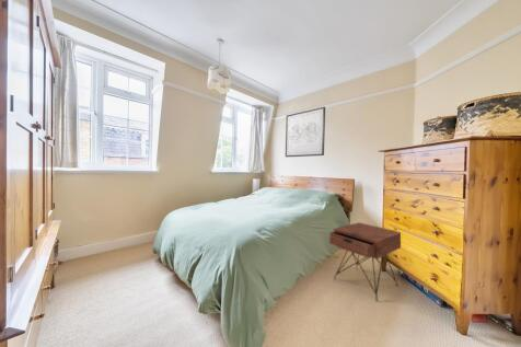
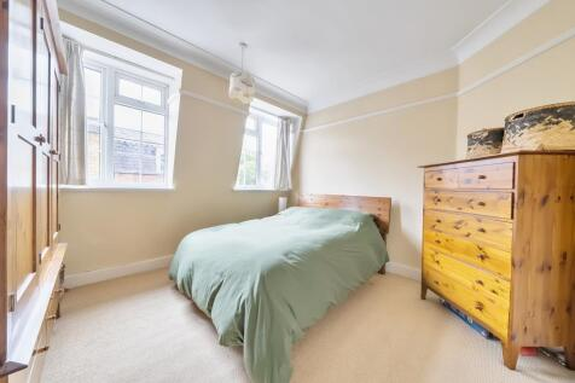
- wall art (303, 134)
- nightstand (364, 257)
